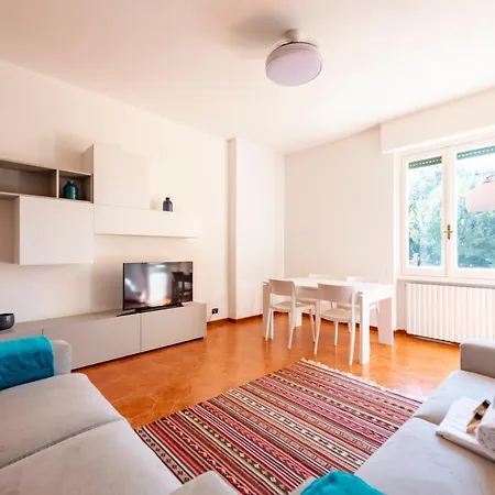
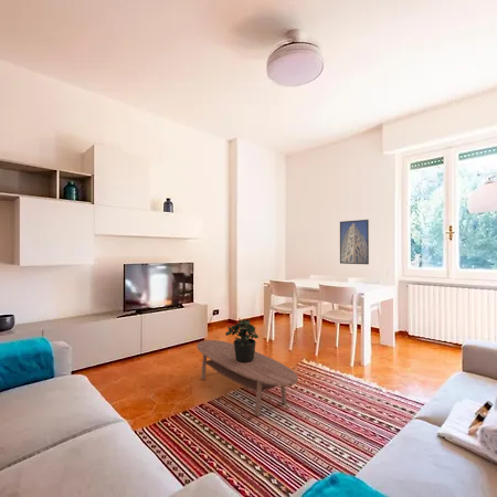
+ potted plant (242, 338)
+ coffee table (240, 373)
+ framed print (353, 242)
